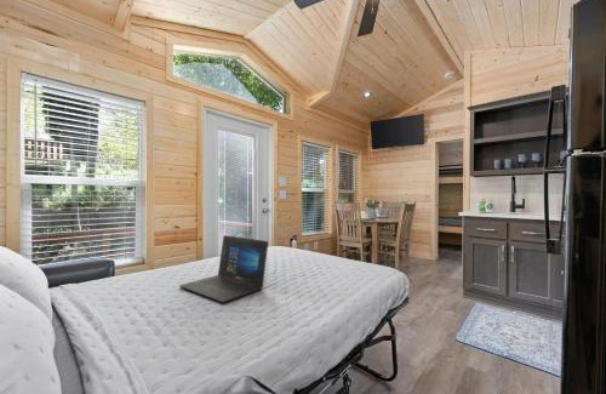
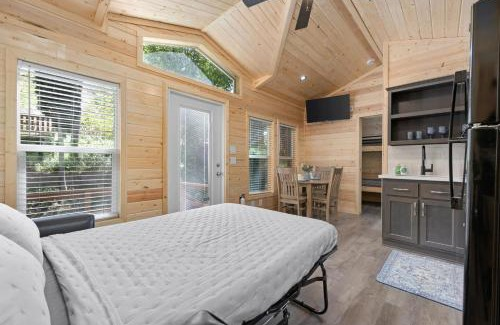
- laptop (223, 264)
